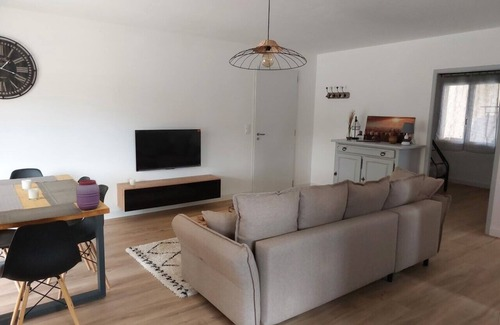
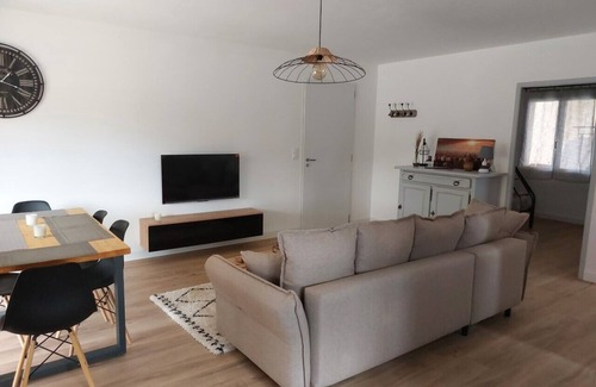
- jar (88, 194)
